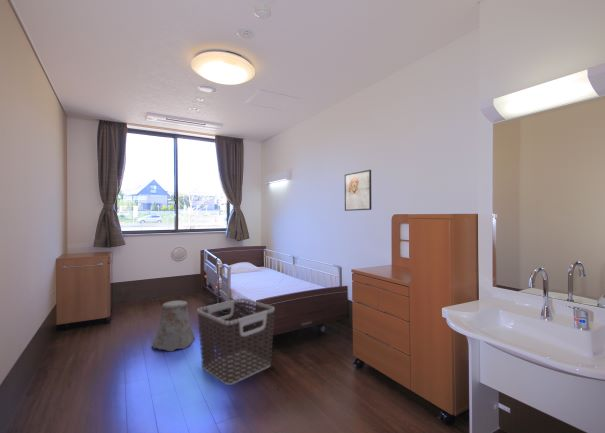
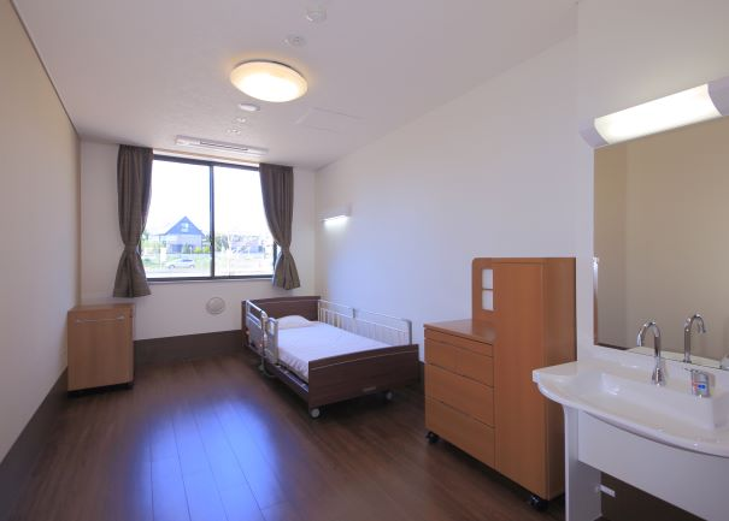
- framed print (357, 191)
- clothes hamper (236, 337)
- stool (174, 322)
